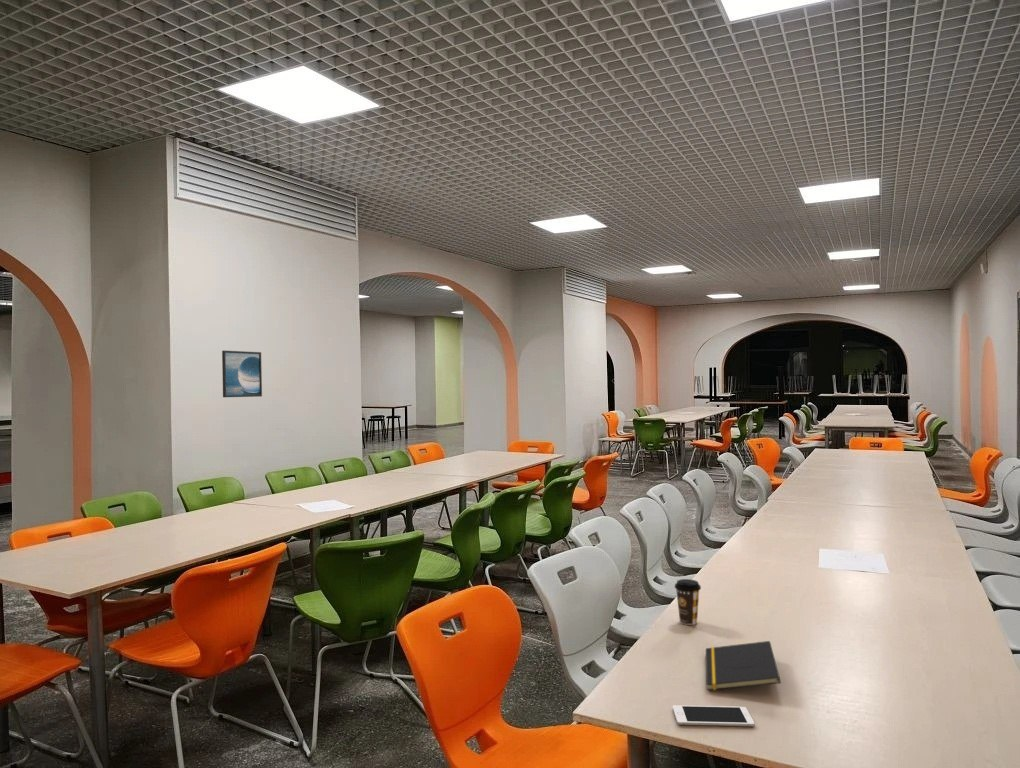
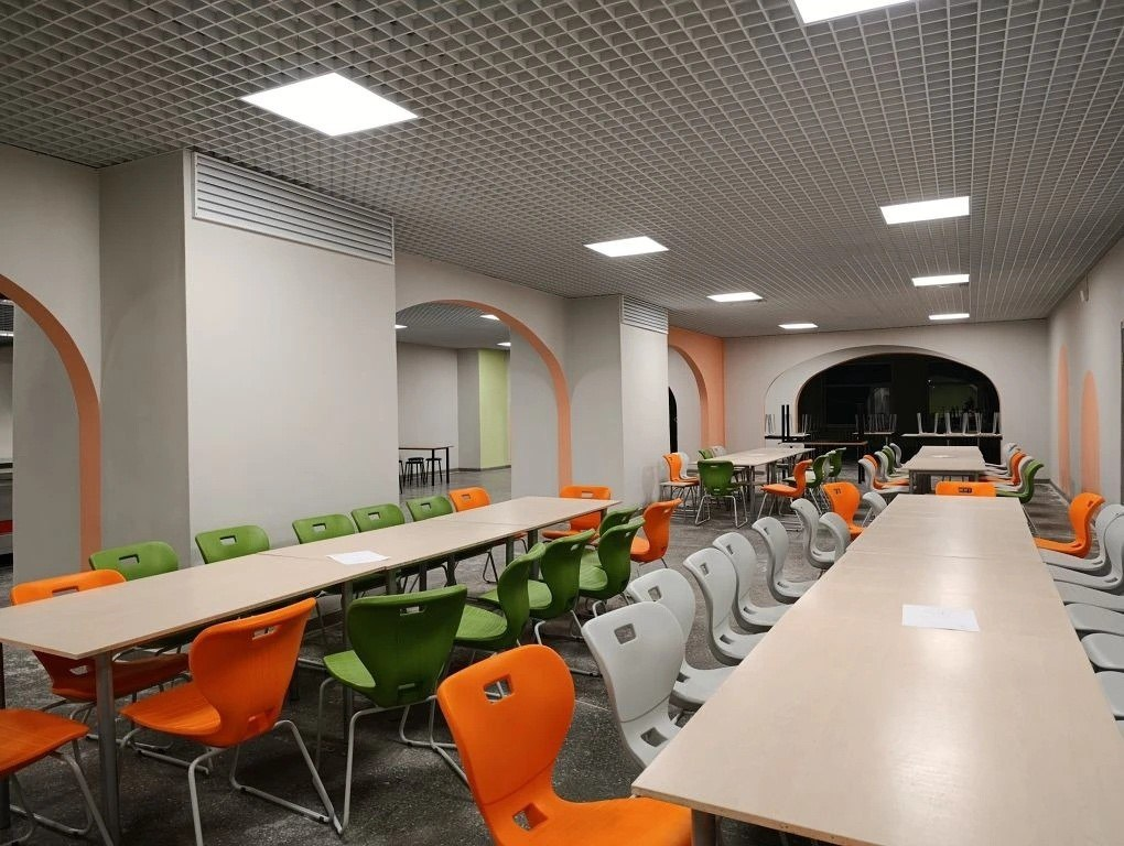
- cell phone (712, 715)
- notepad (740, 664)
- coffee cup (688, 601)
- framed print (242, 374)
